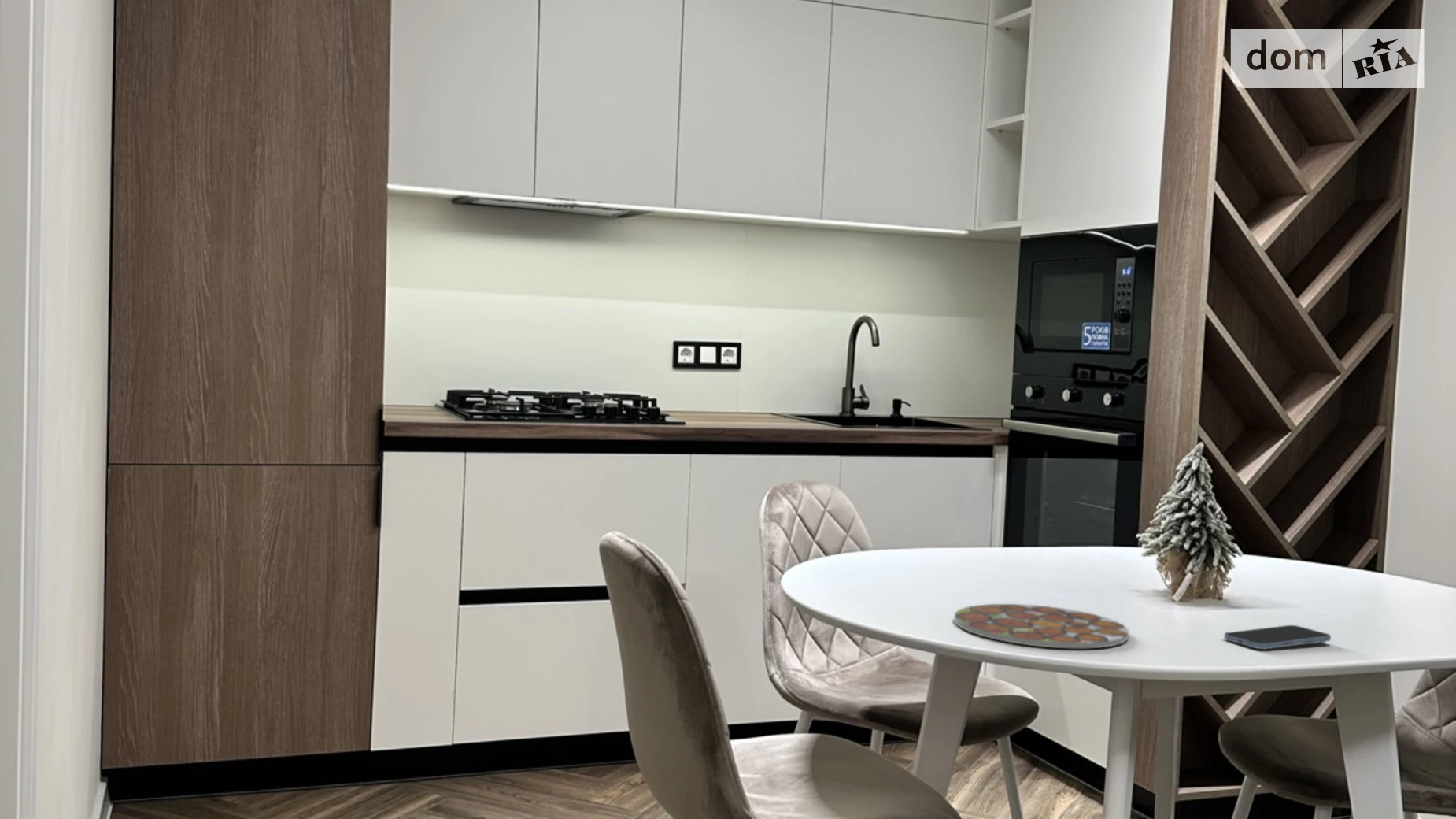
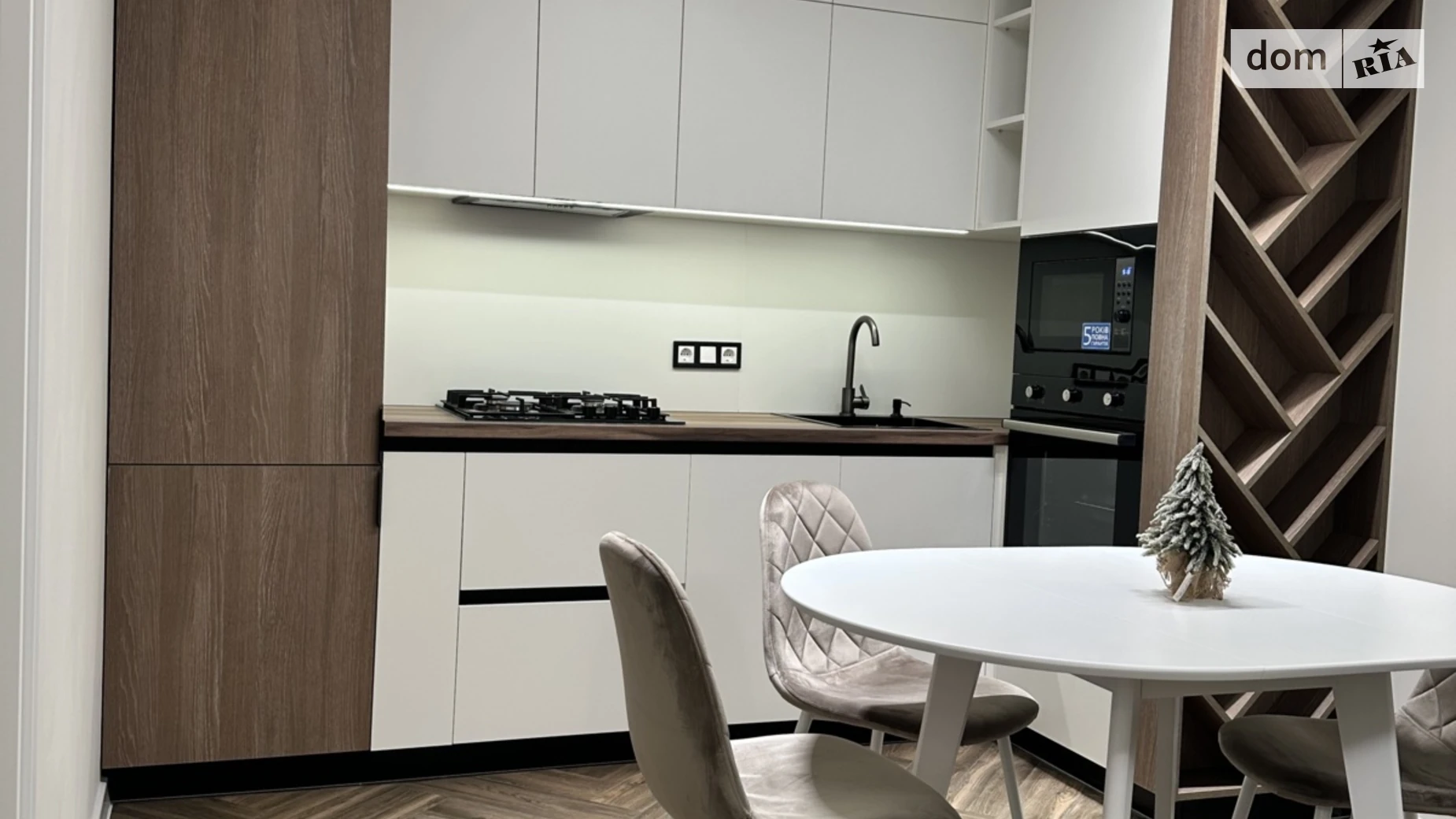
- smartphone (1277, 636)
- plate (1040, 624)
